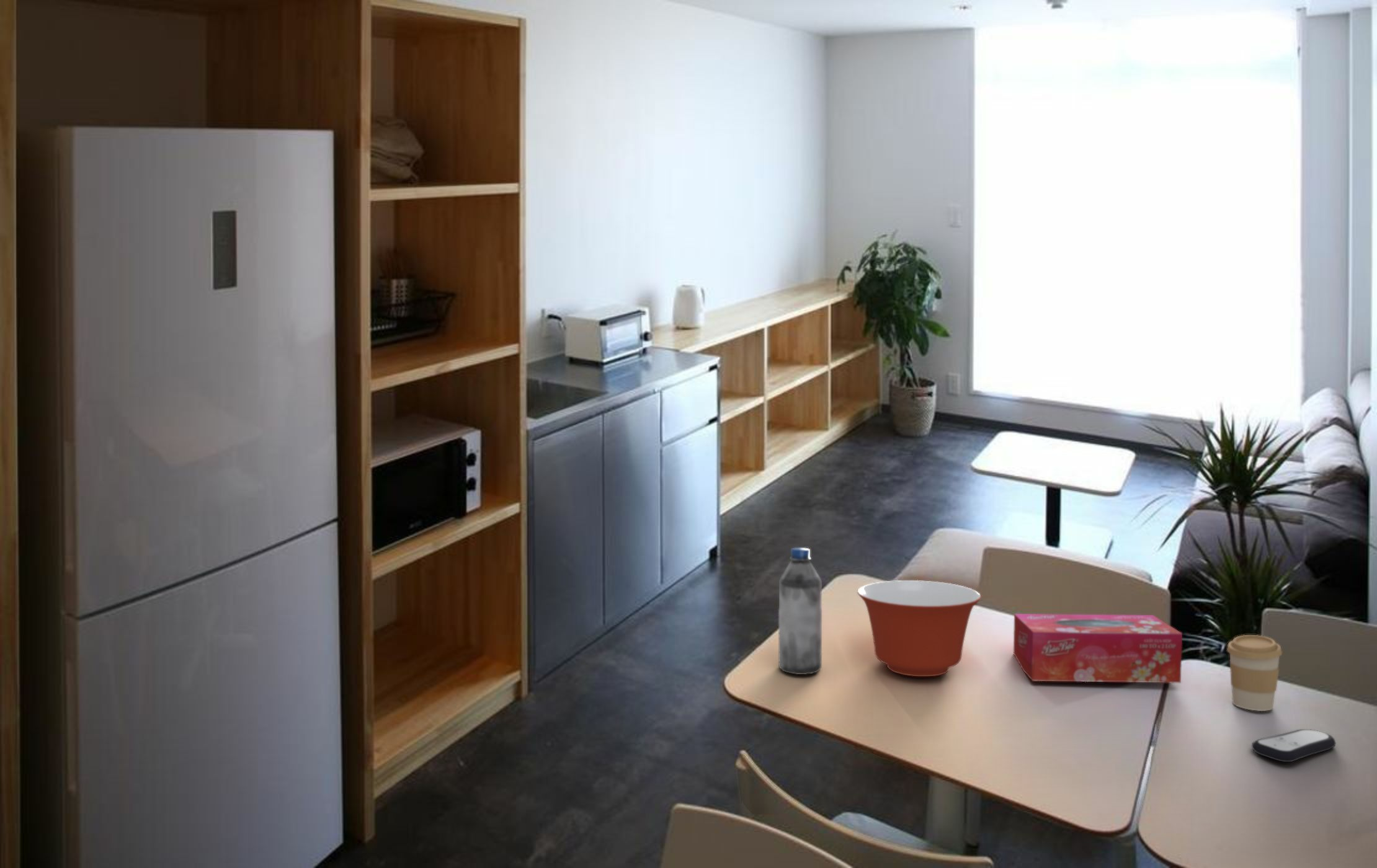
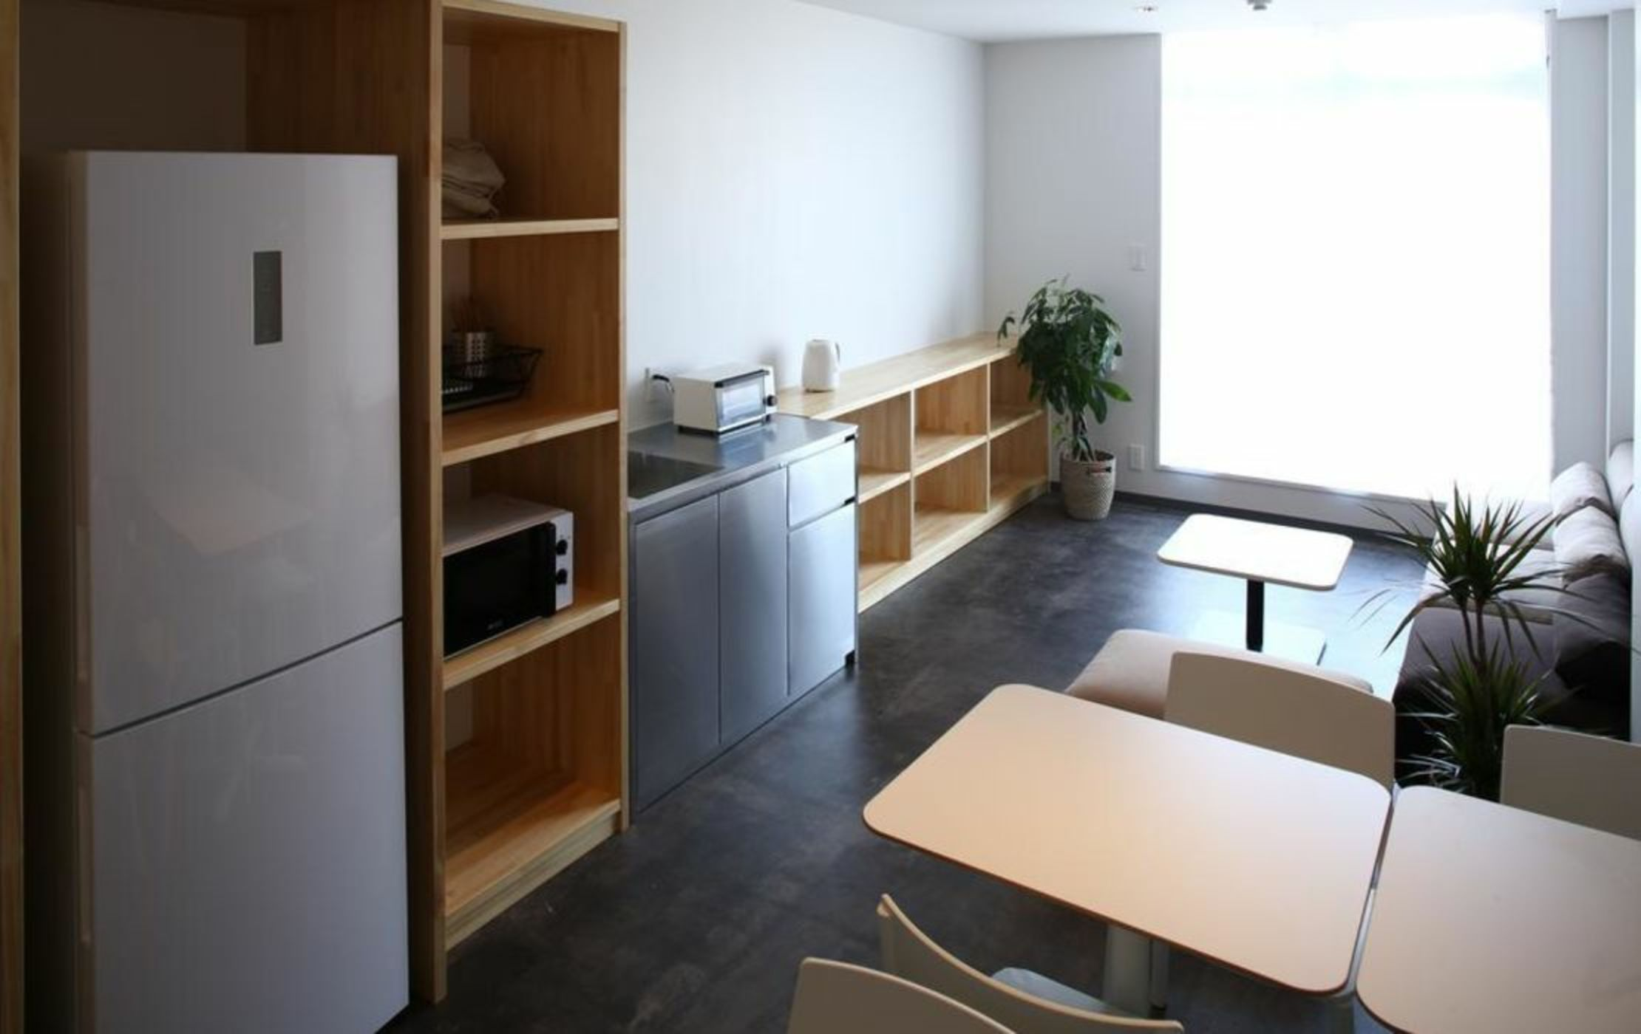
- water bottle (800, 609)
- tissue box (1094, 647)
- remote control (1295, 744)
- mixing bowl (918, 630)
- coffee cup (1254, 671)
